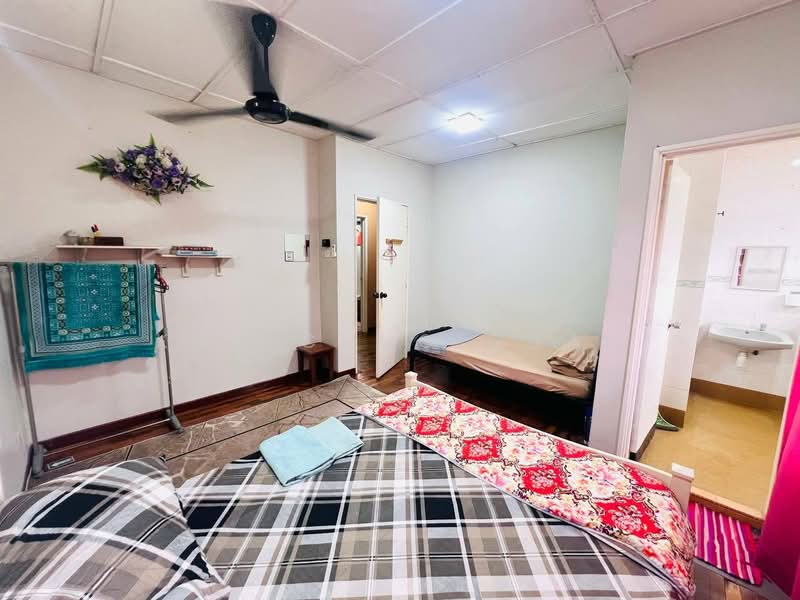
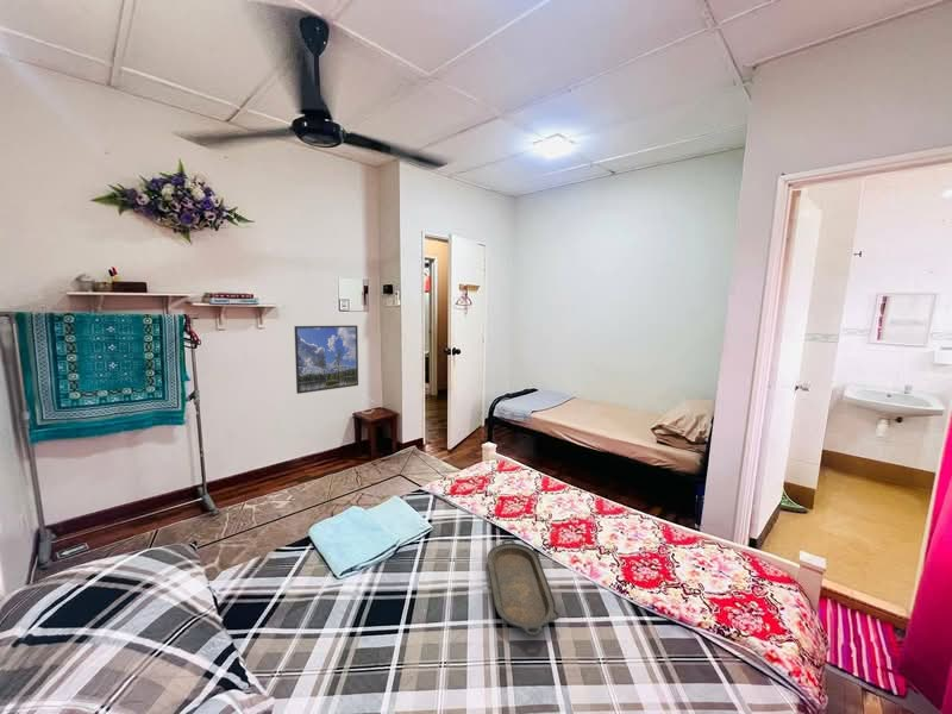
+ serving tray (518, 582)
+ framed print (328, 357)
